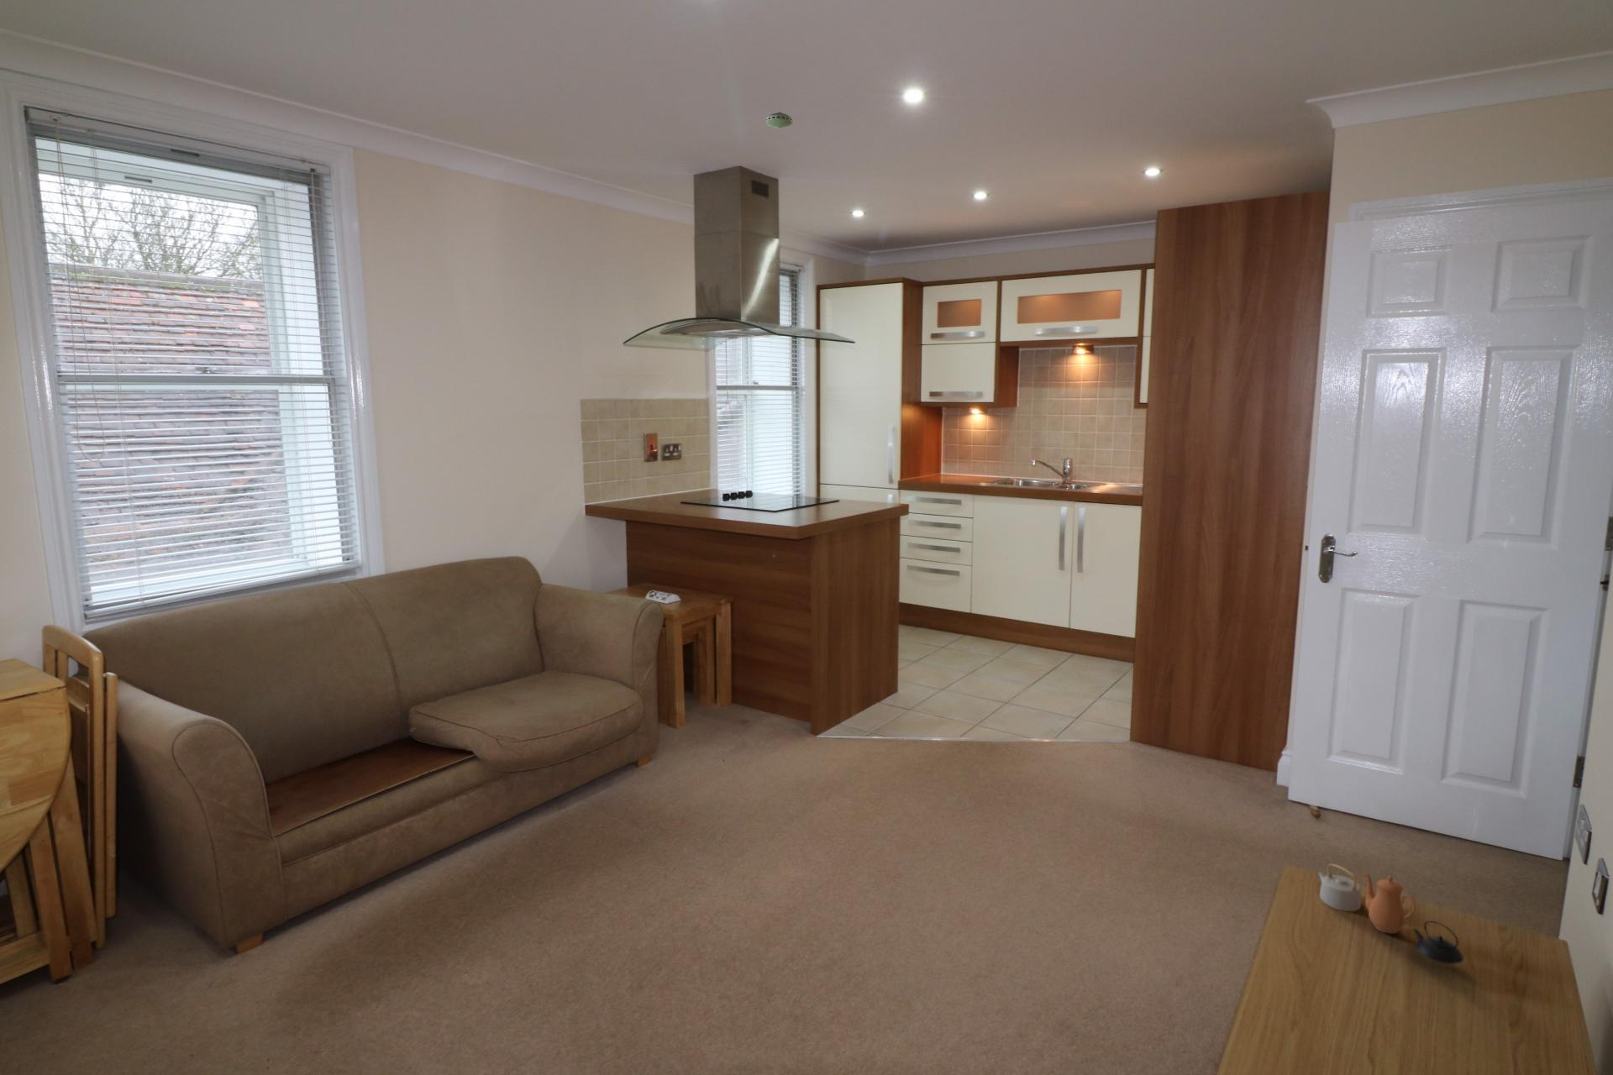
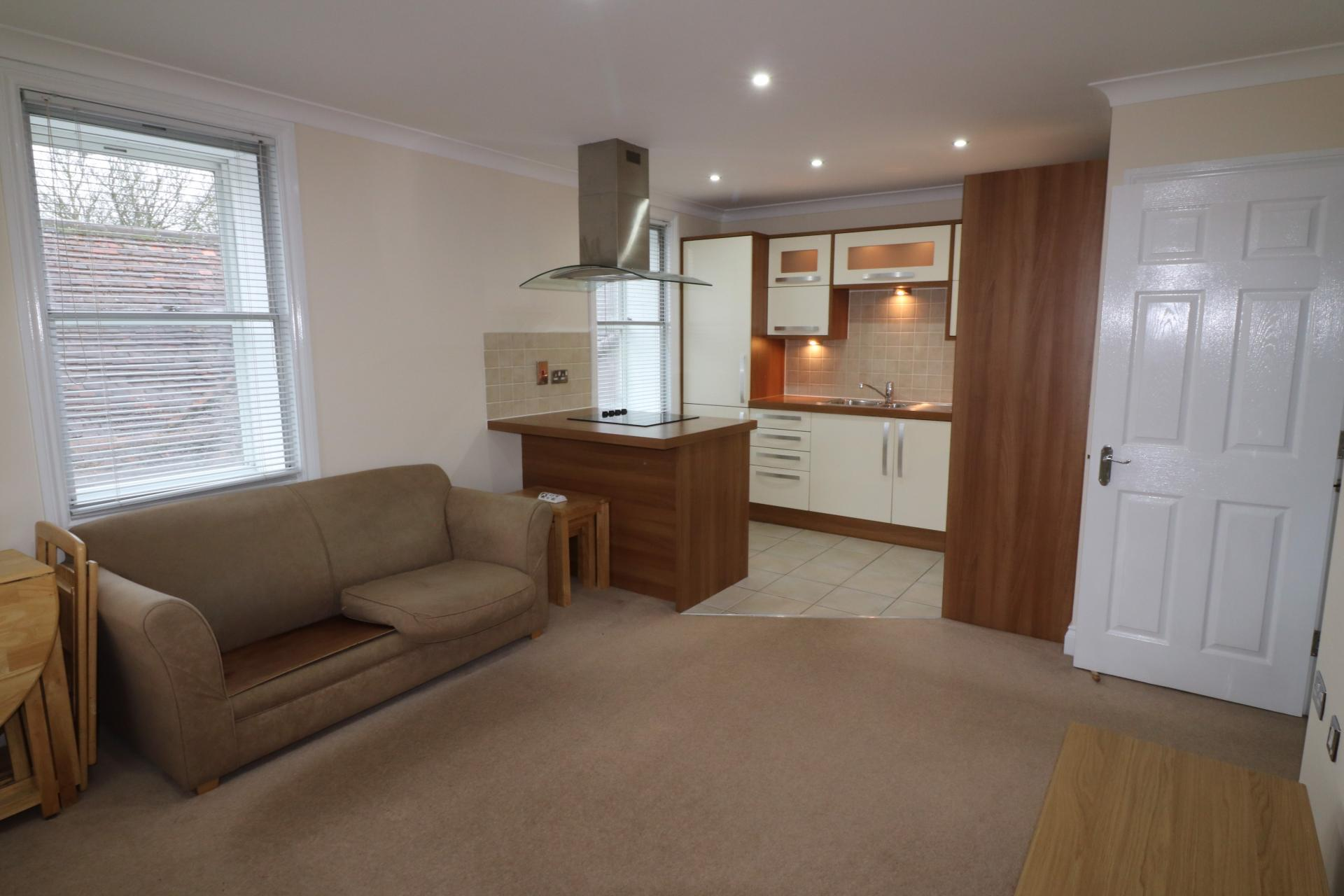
- teapot (1385, 900)
- smoke detector (779, 120)
